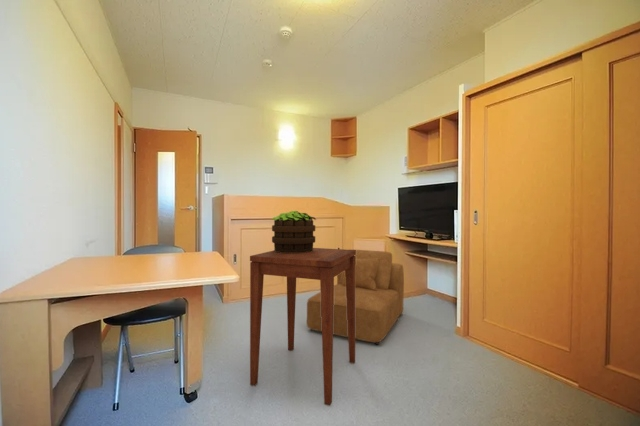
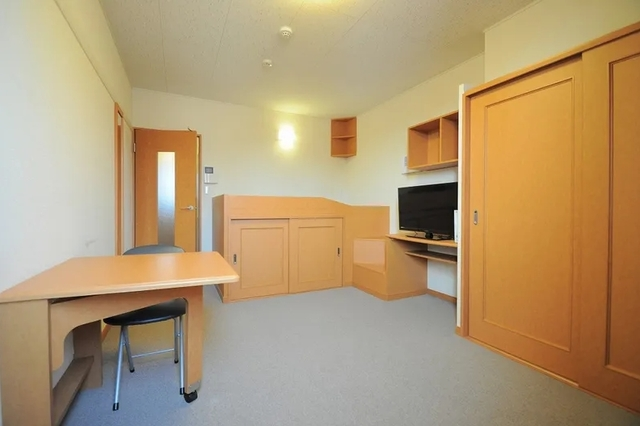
- side table (294, 312)
- armchair (358, 287)
- potted plant (293, 230)
